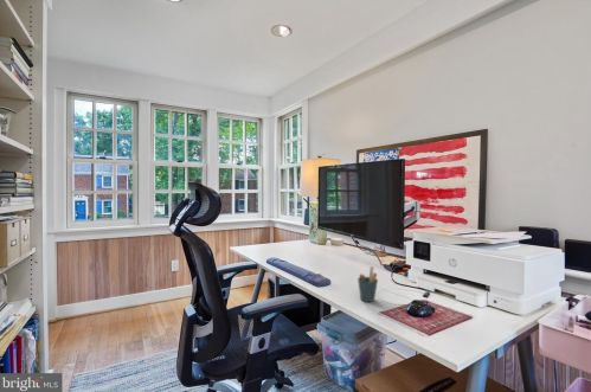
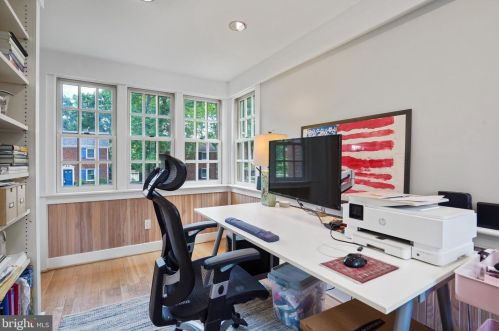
- pen holder (367, 283)
